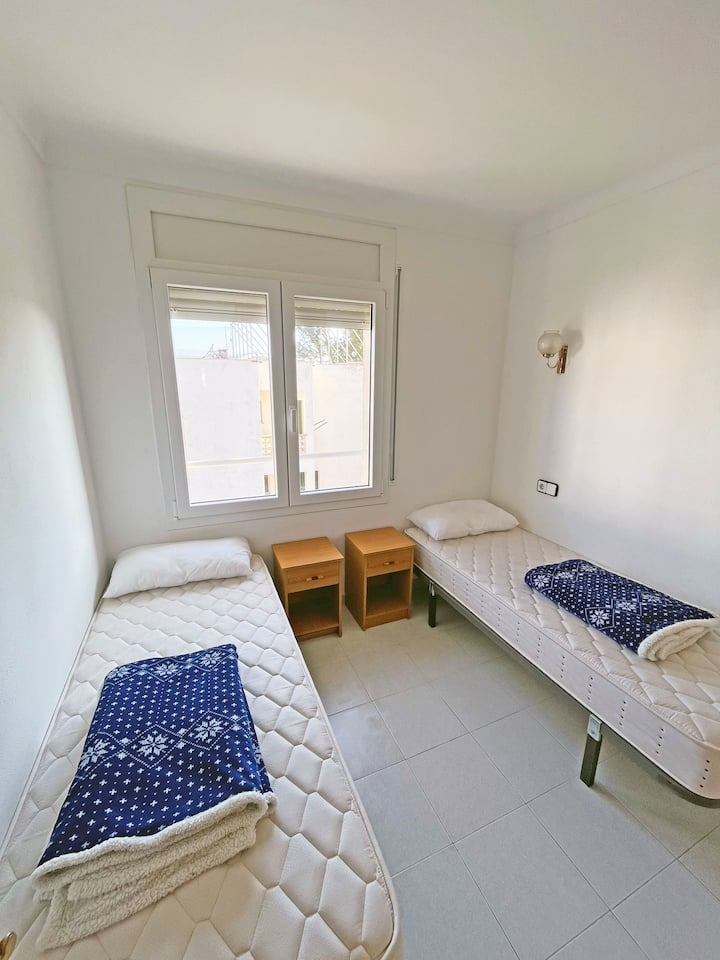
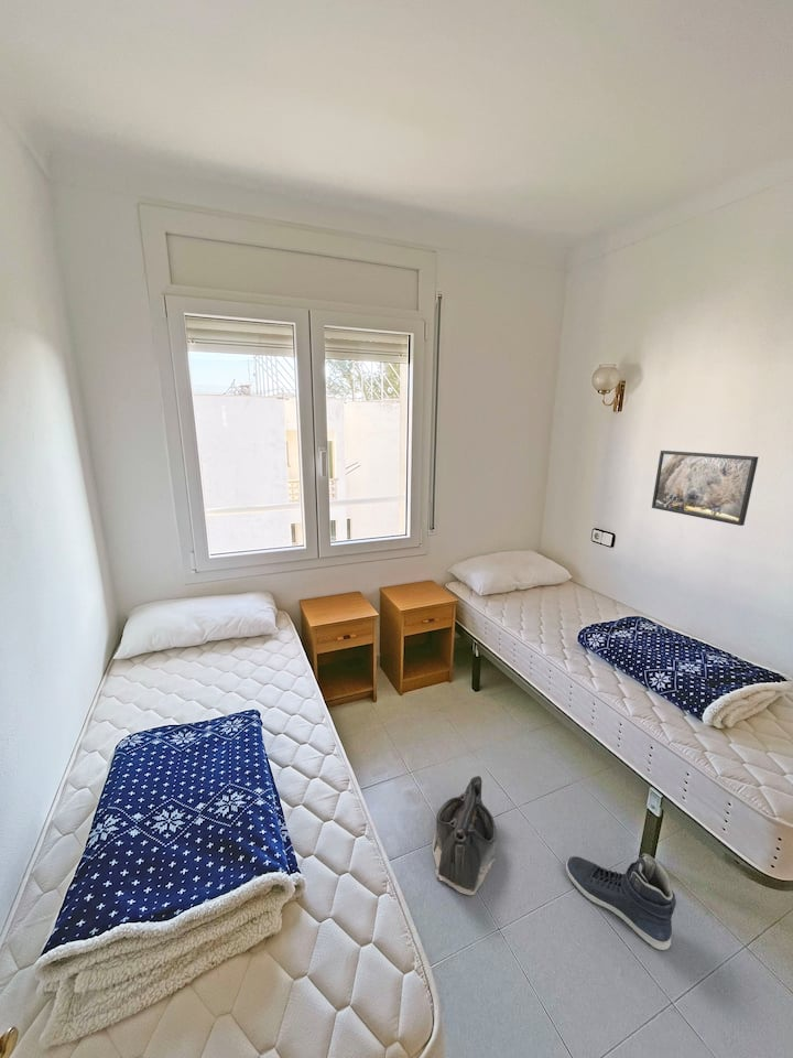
+ sneaker (618, 876)
+ saddlebag (465, 824)
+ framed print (698, 485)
